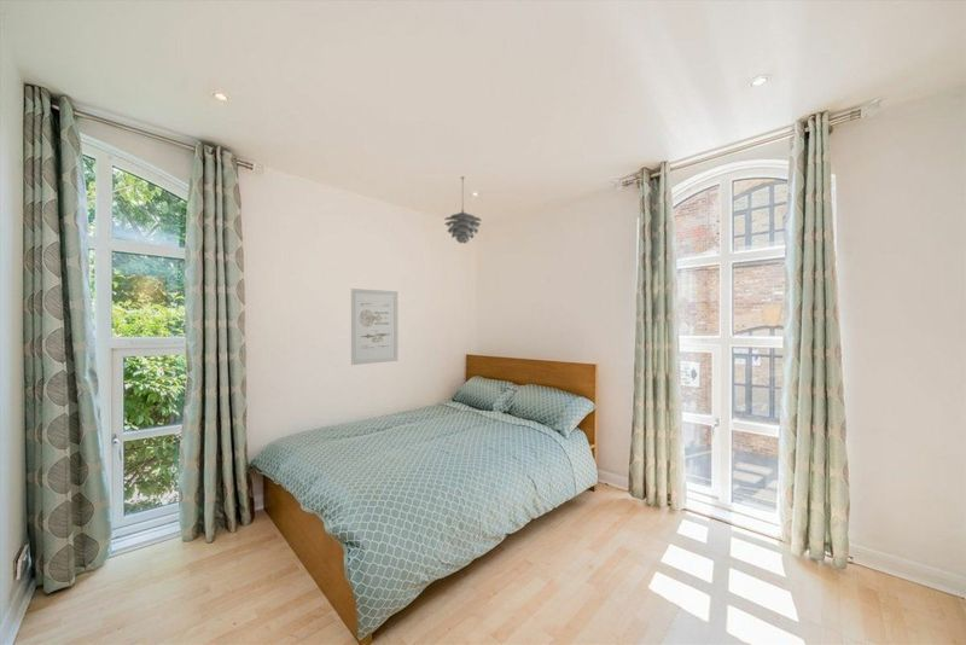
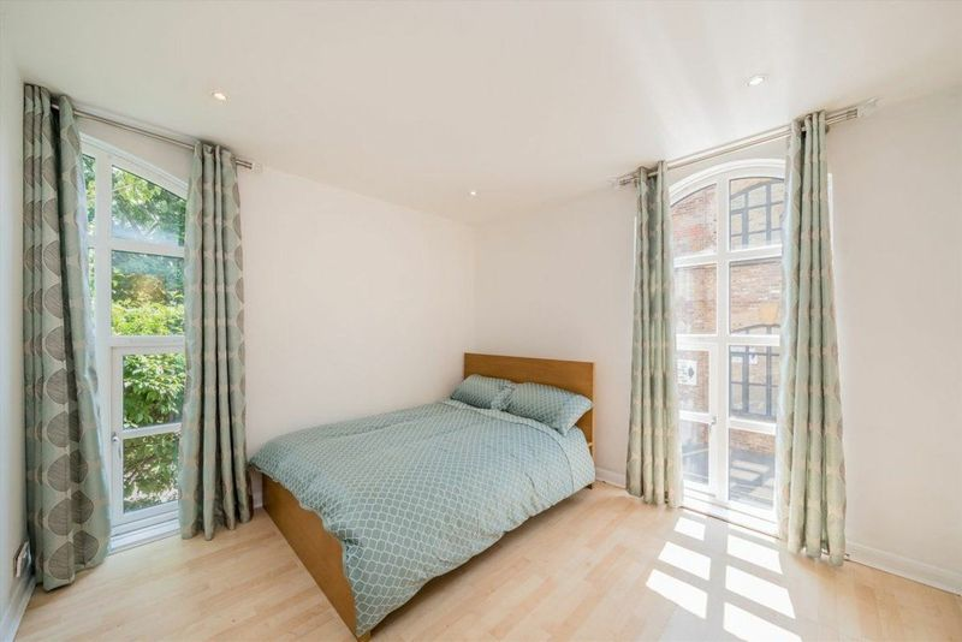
- pendant light (462, 209)
- wall art (376, 326)
